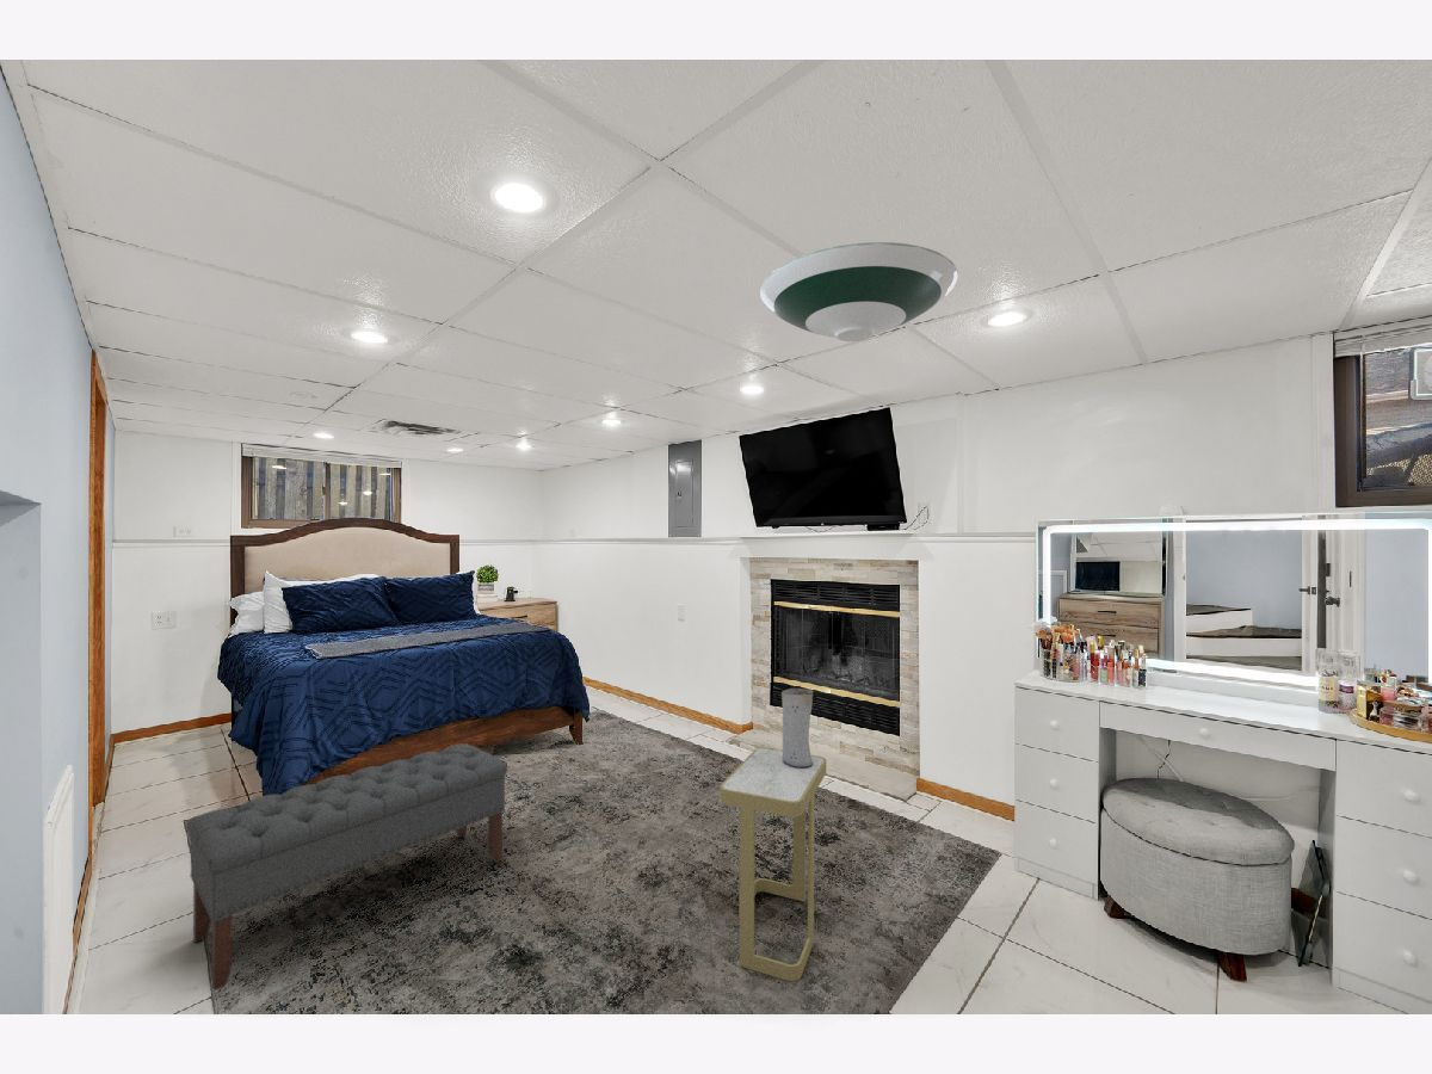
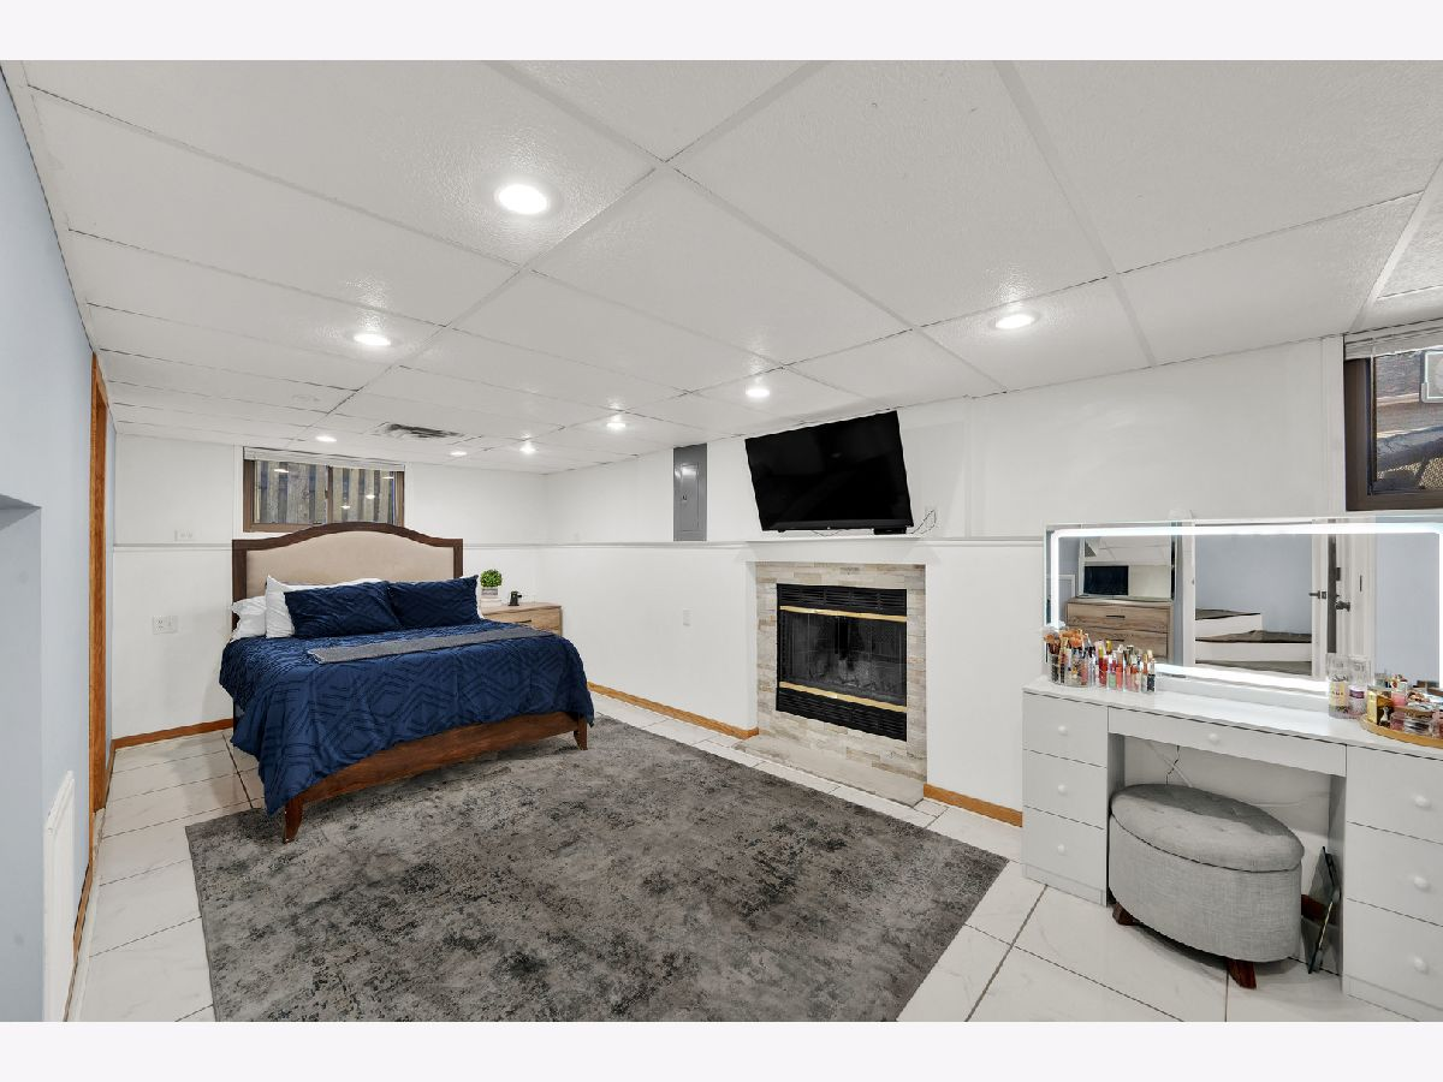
- vase (797, 726)
- bench (364, 839)
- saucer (854, 313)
- side table (794, 851)
